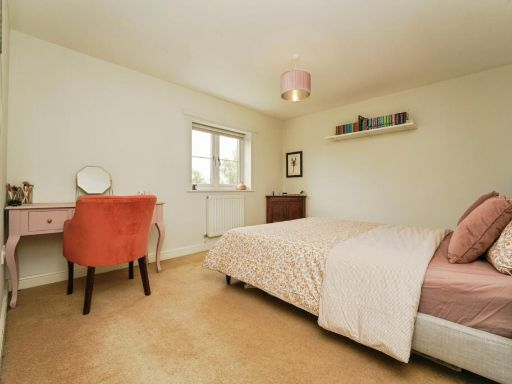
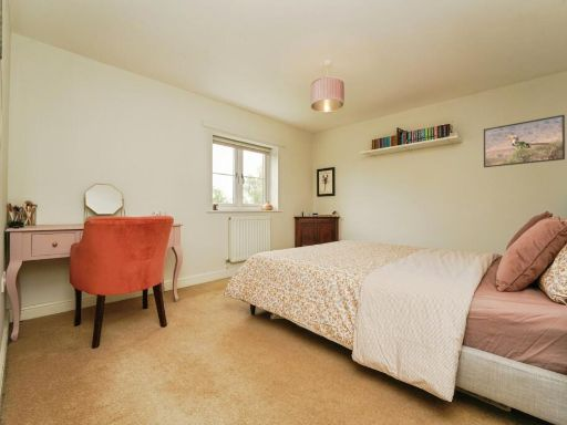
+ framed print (520, 143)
